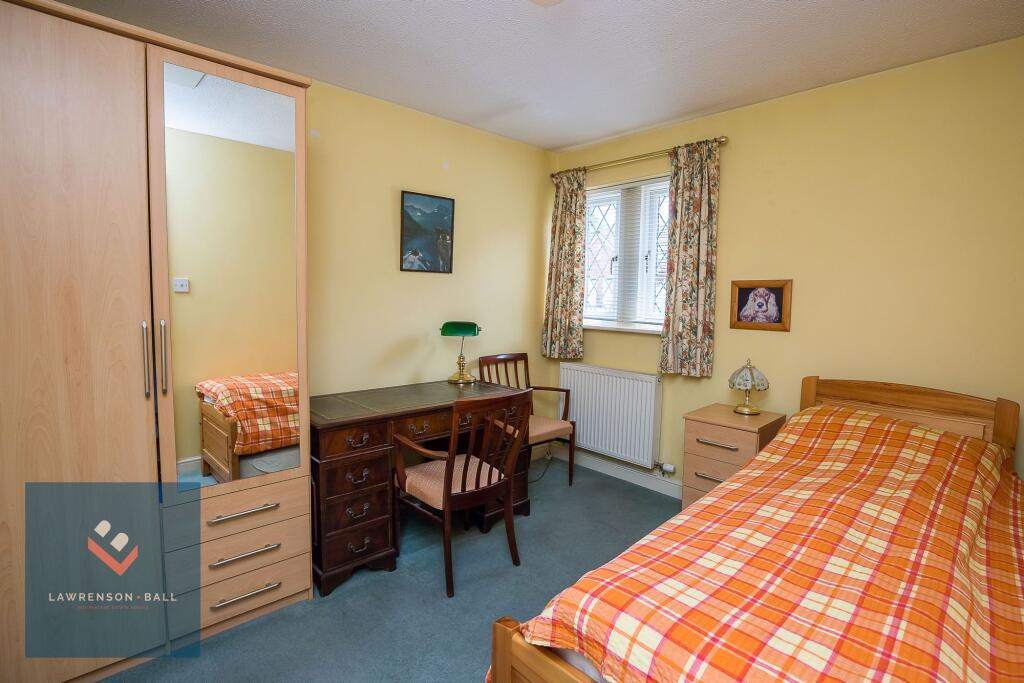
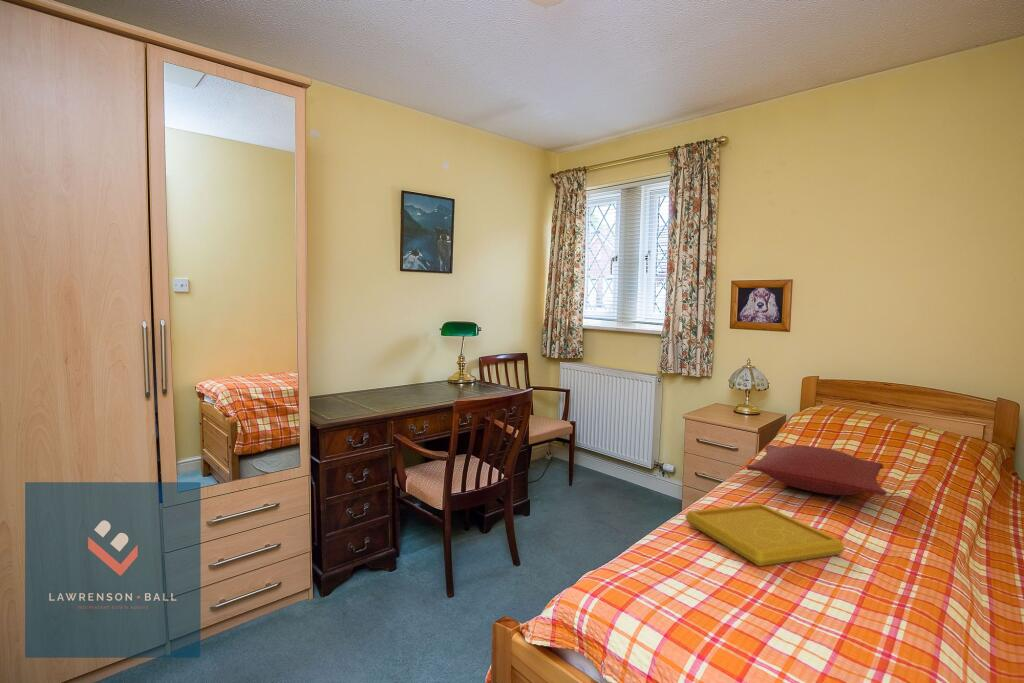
+ pillow (816, 468)
+ serving tray (759, 531)
